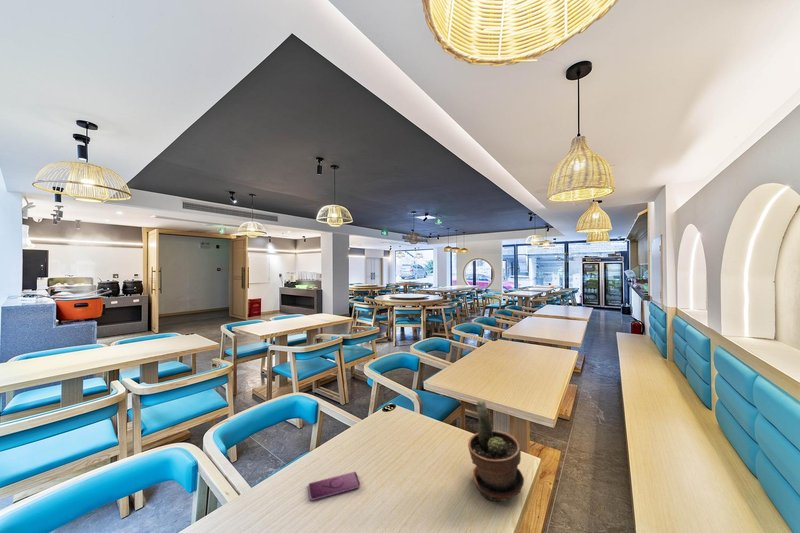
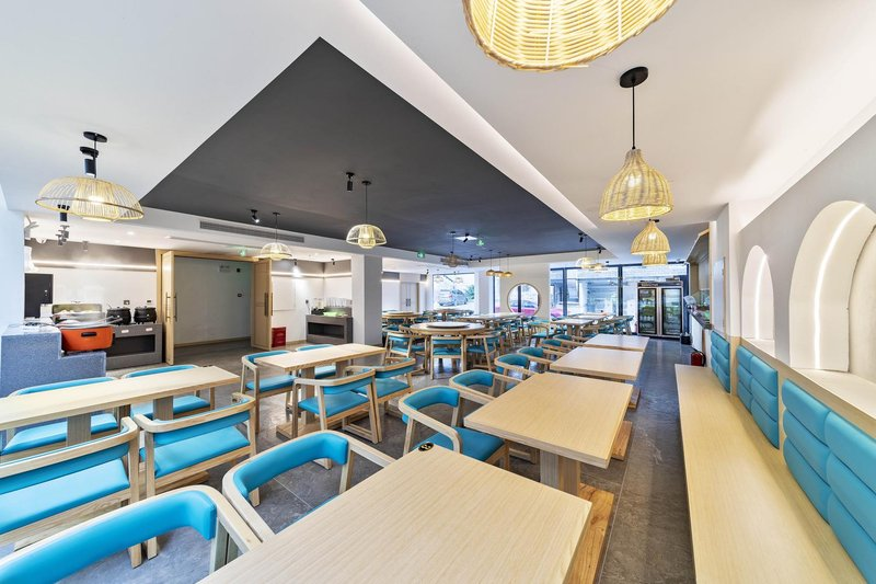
- smartphone (334, 485)
- potted plant (495, 446)
